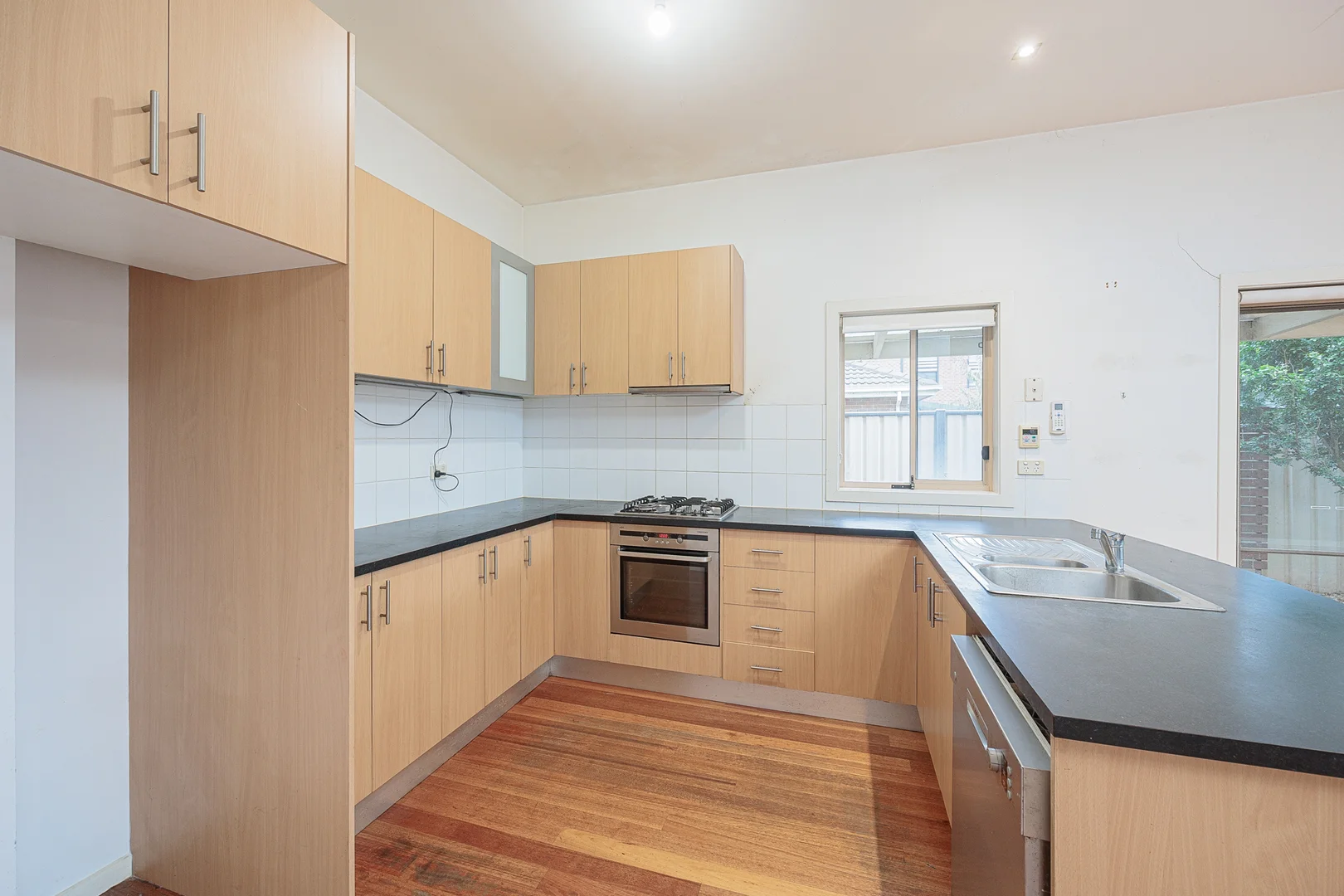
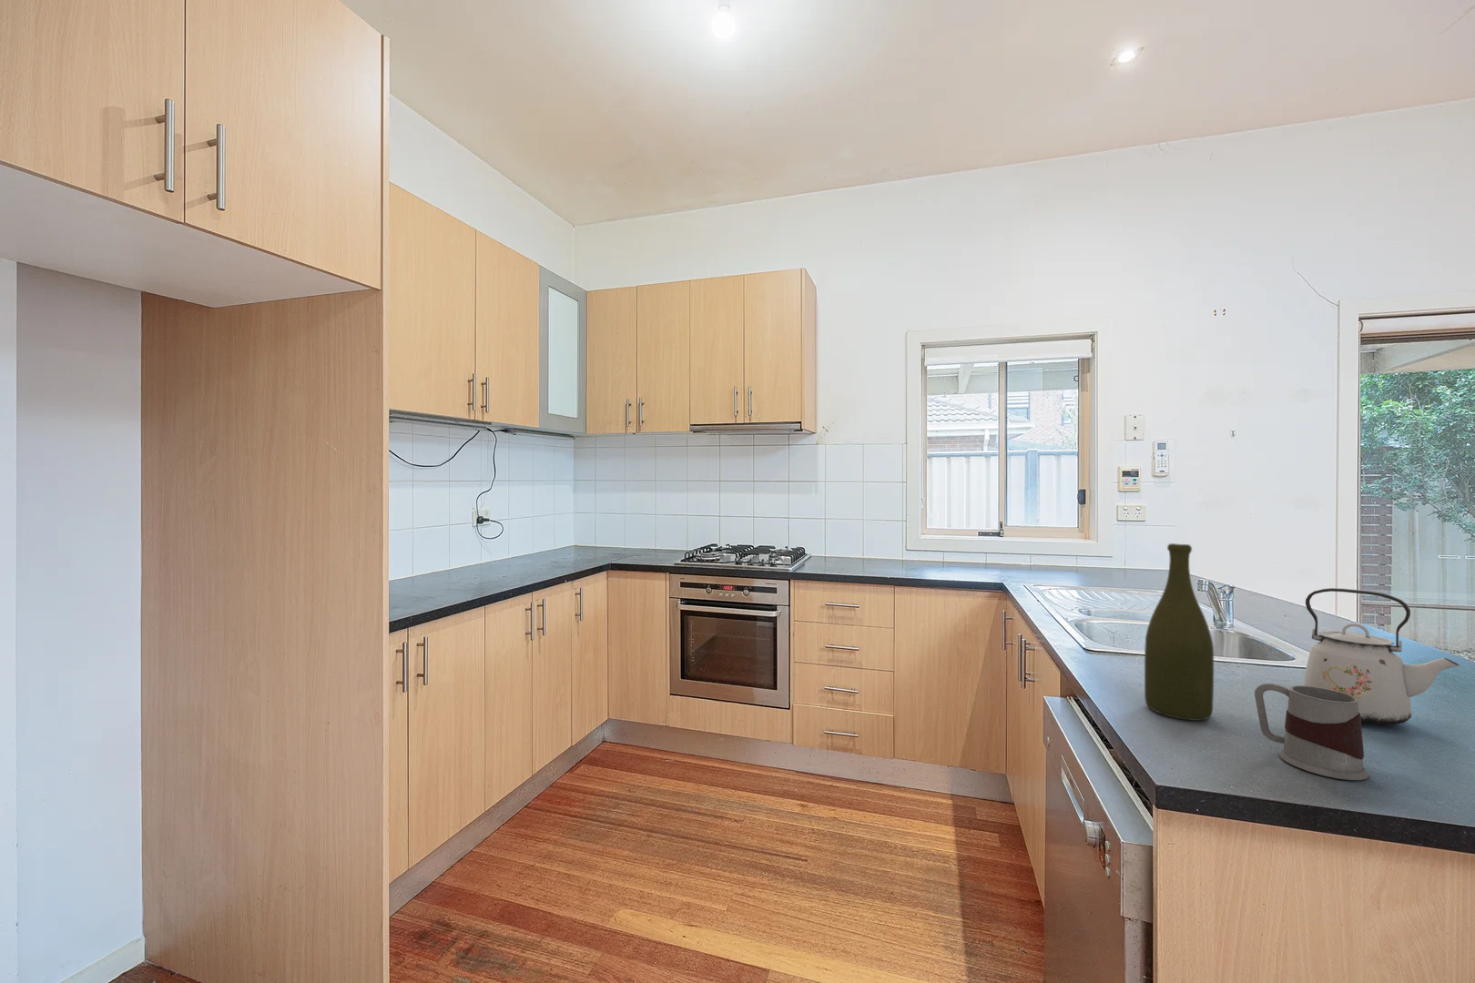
+ mug (1307, 725)
+ kettle (1376, 655)
+ bottle (1179, 628)
